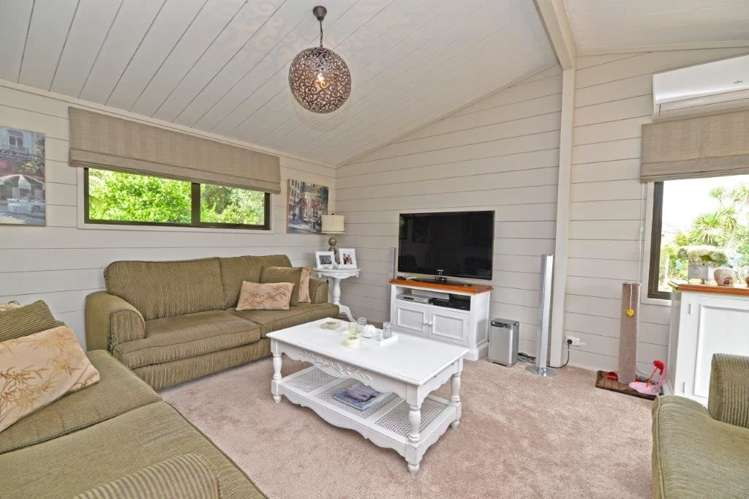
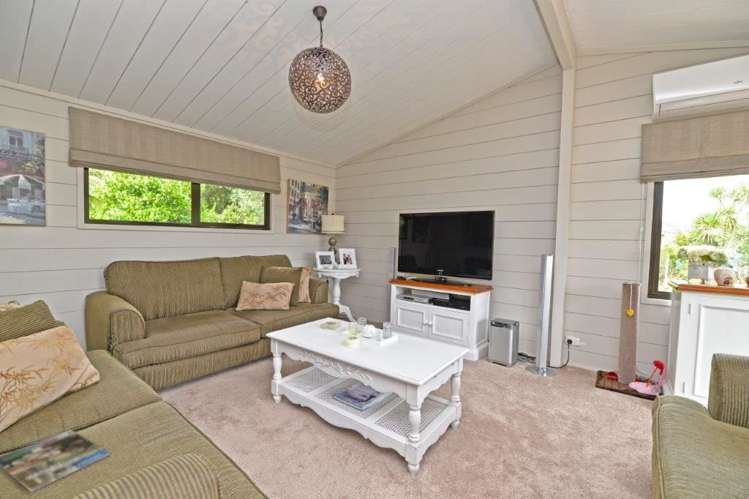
+ magazine (53, 456)
